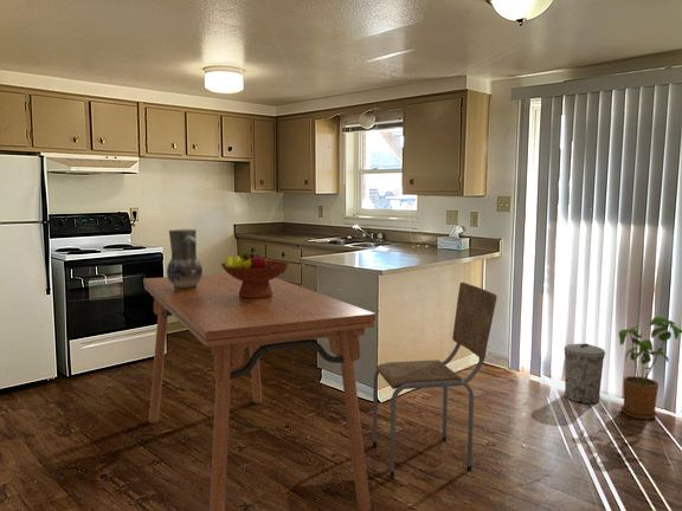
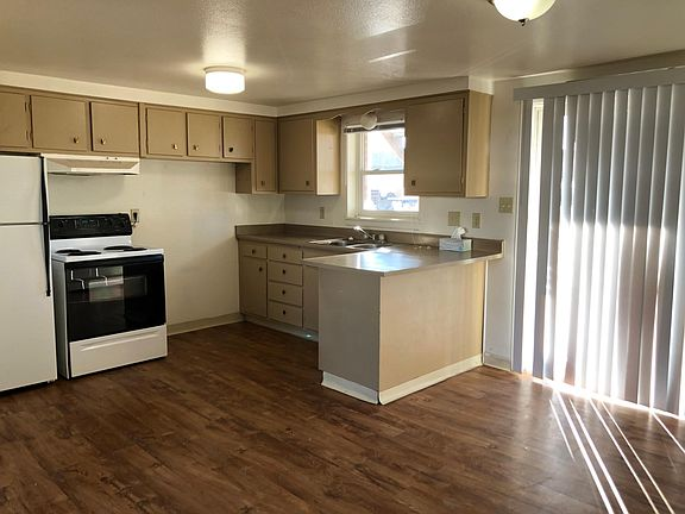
- vase (185, 259)
- fruit bowl (255, 273)
- trash can (583, 370)
- dining table (240, 375)
- house plant (644, 368)
- dining chair (431, 374)
